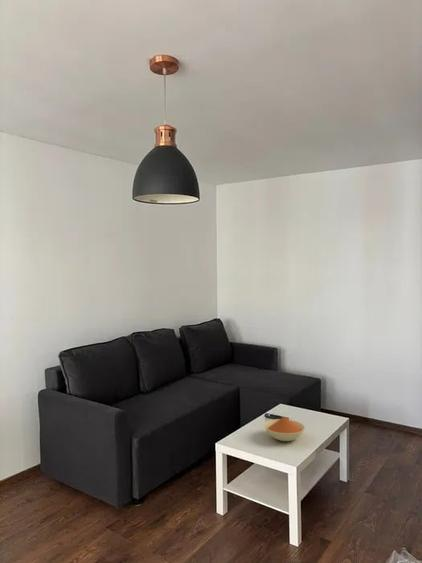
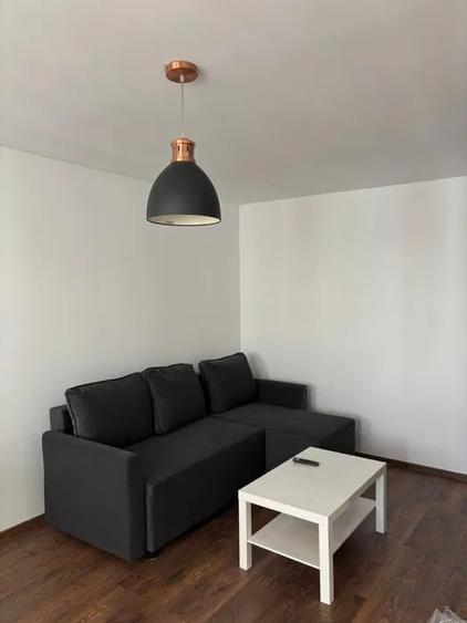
- bowl (284, 427)
